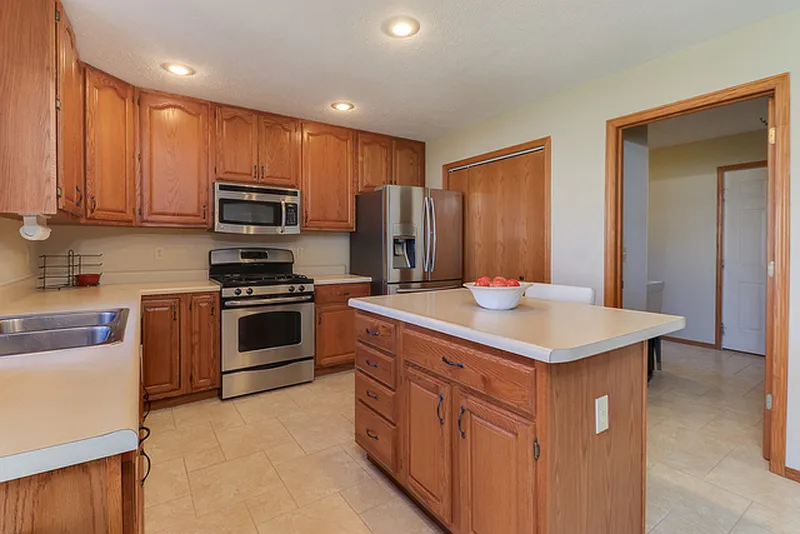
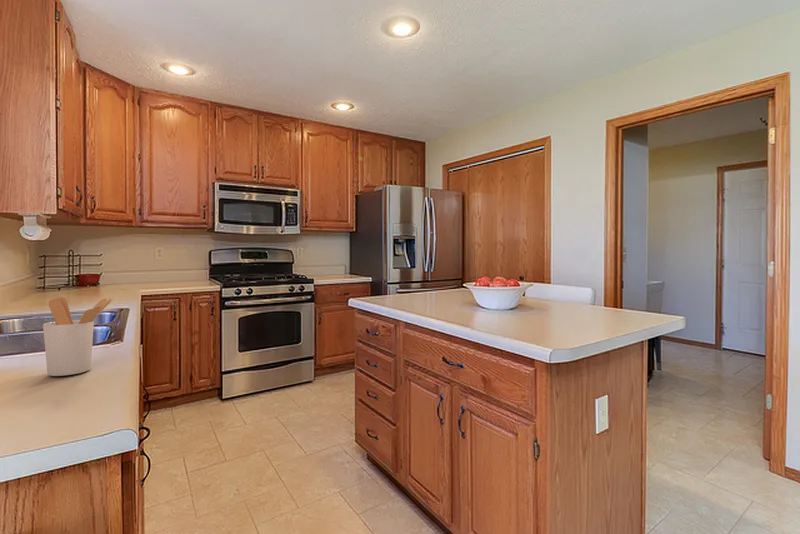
+ utensil holder (81, 333)
